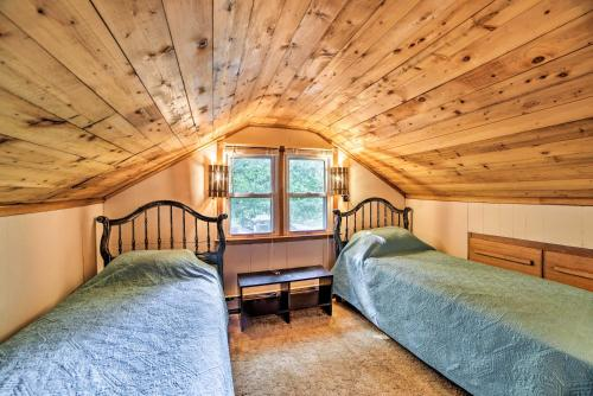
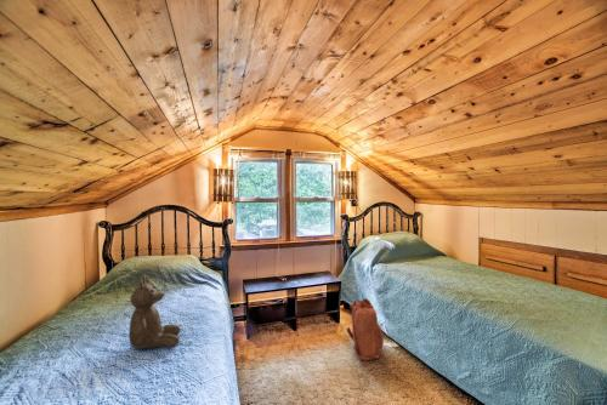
+ backpack (363, 326)
+ teddy bear (154, 309)
